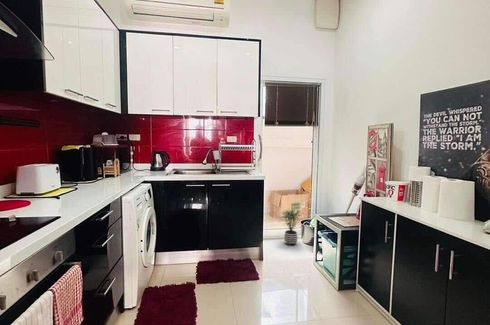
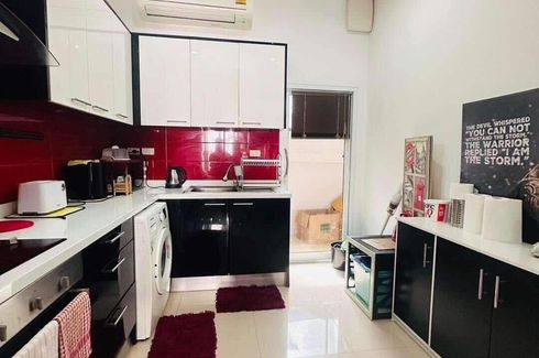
- potted plant (290, 226)
